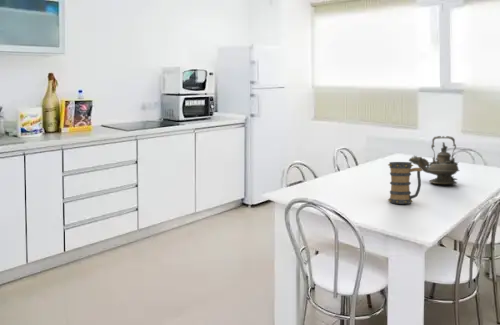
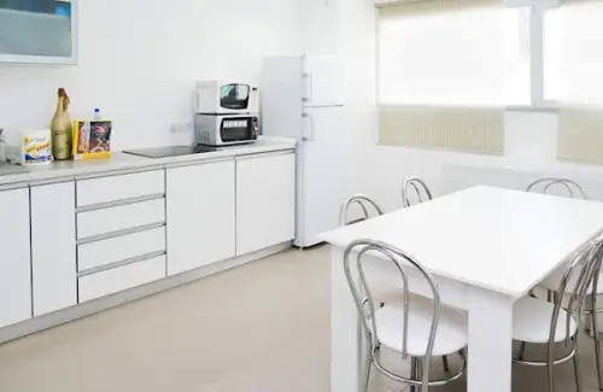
- mug (404, 182)
- teapot (433, 159)
